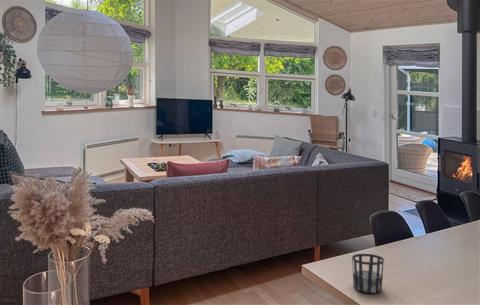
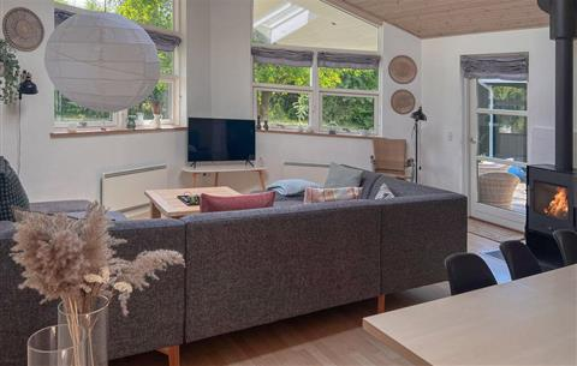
- cup (367, 272)
